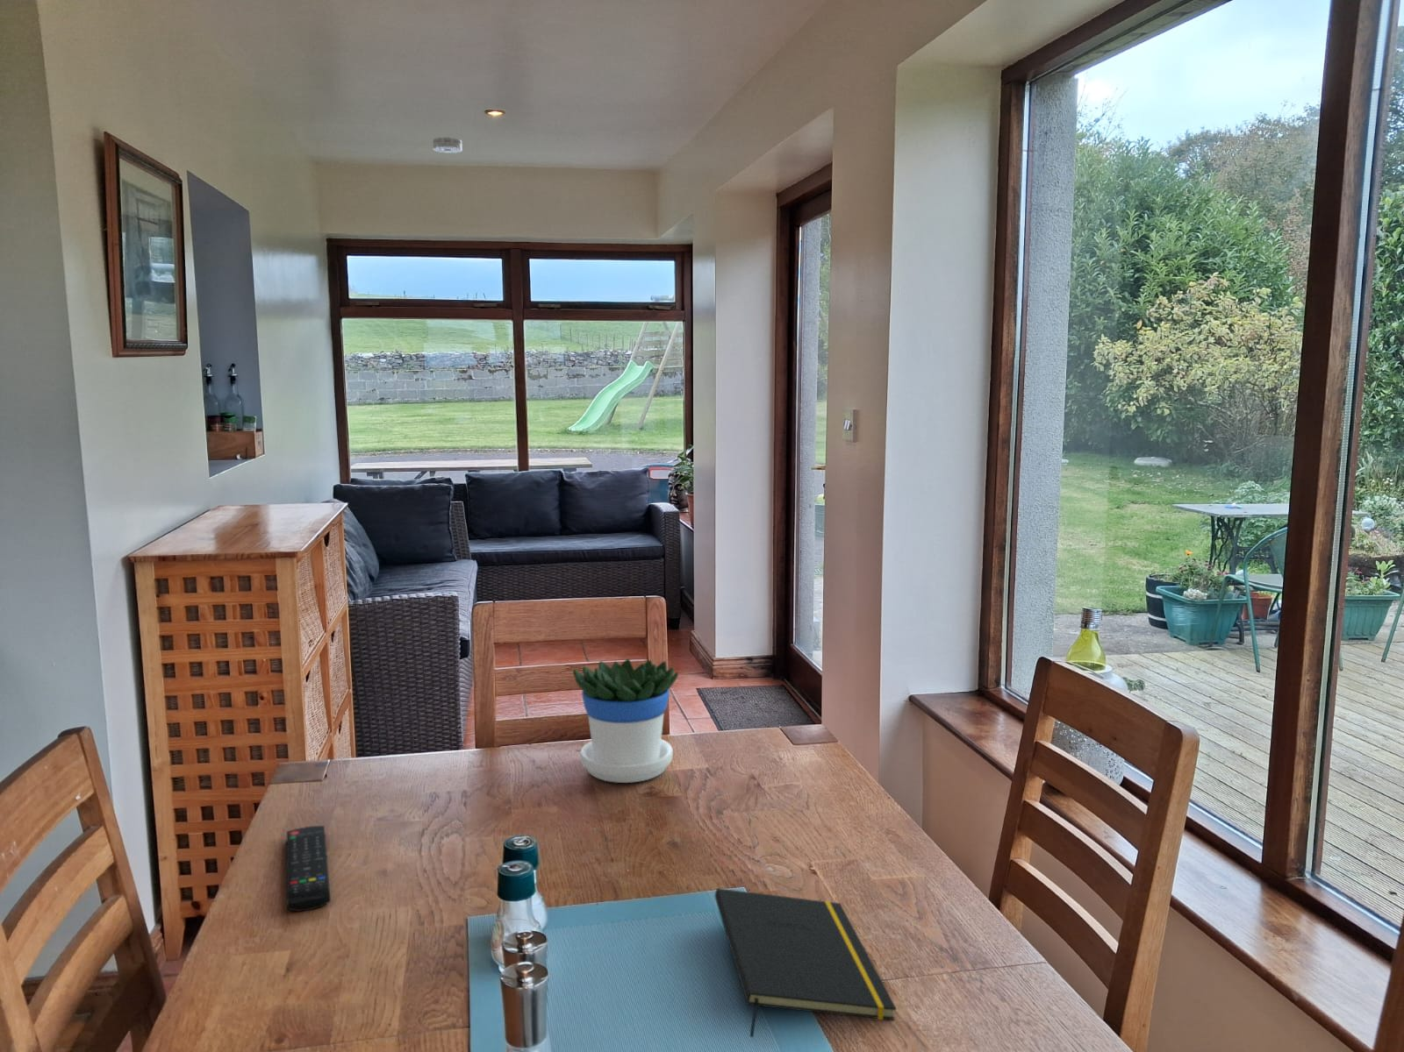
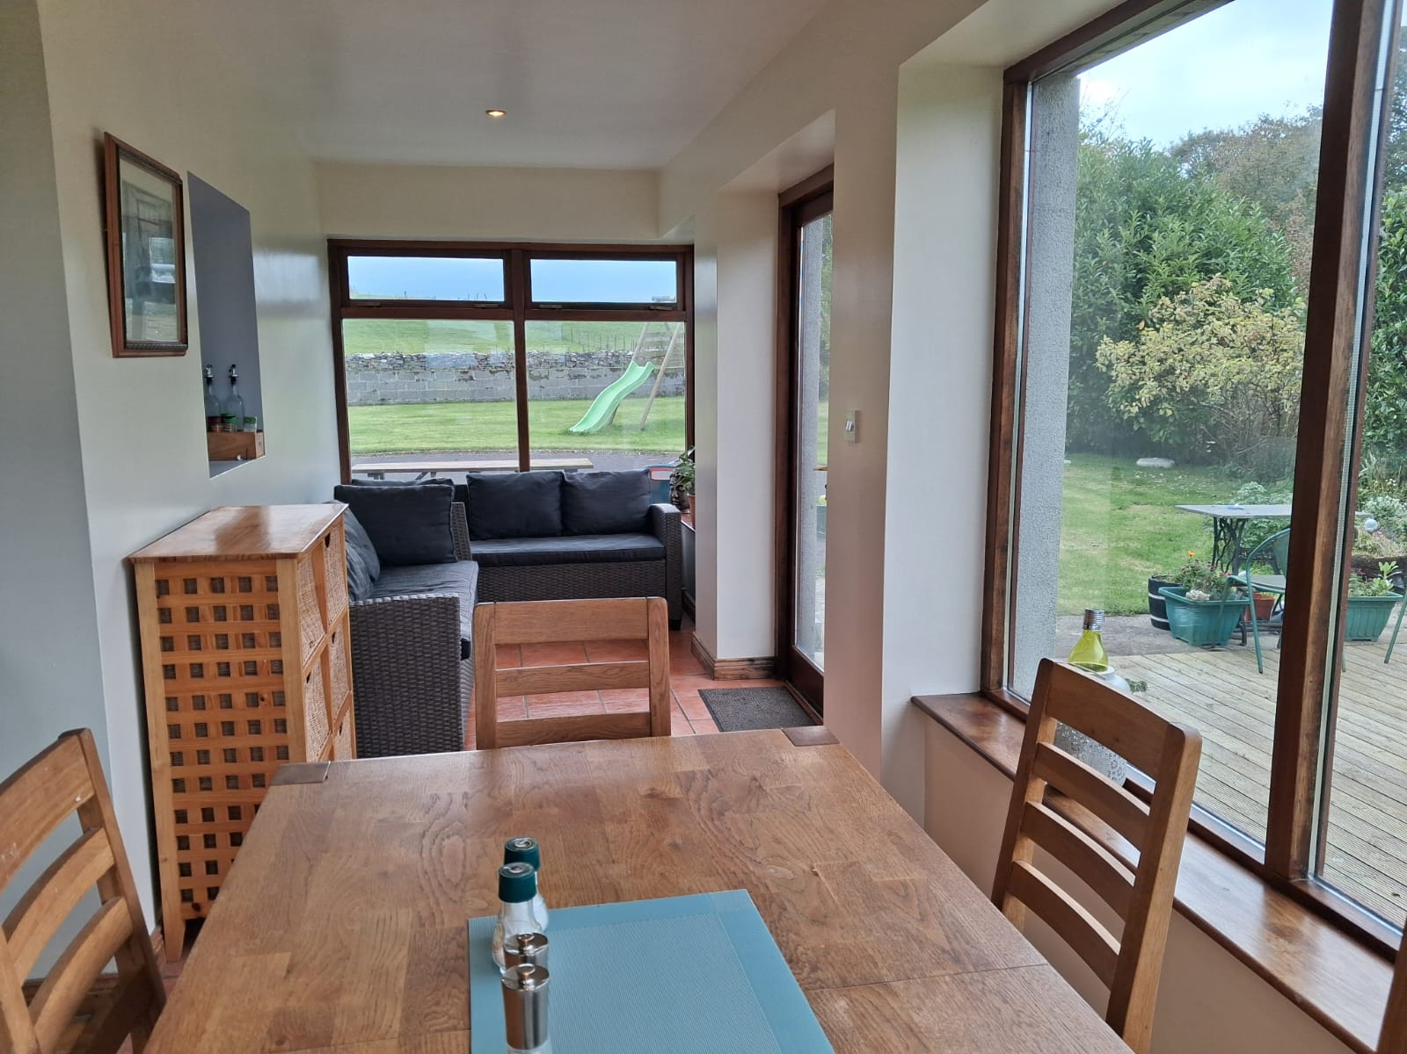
- remote control (307, 865)
- notepad (798, 948)
- smoke detector (447, 145)
- flowerpot (626, 720)
